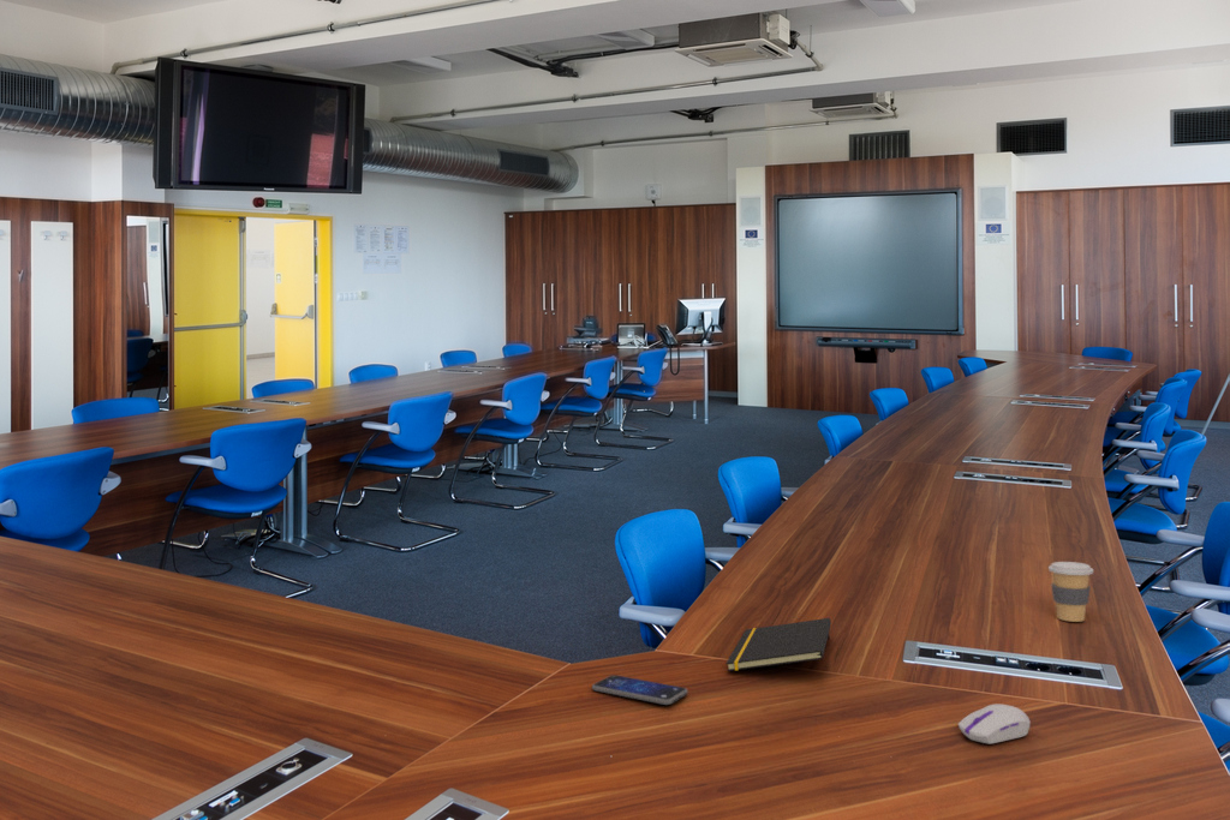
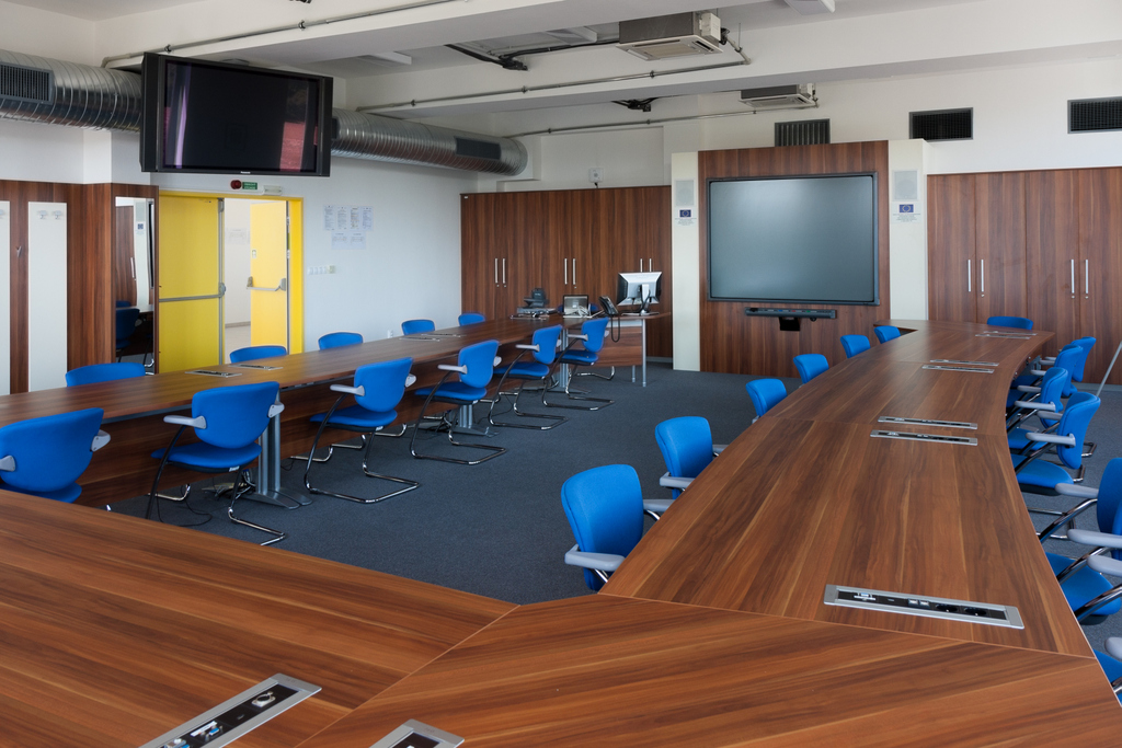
- notepad (781, 642)
- smartphone (639, 689)
- coffee cup (1070, 591)
- computer mouse (996, 720)
